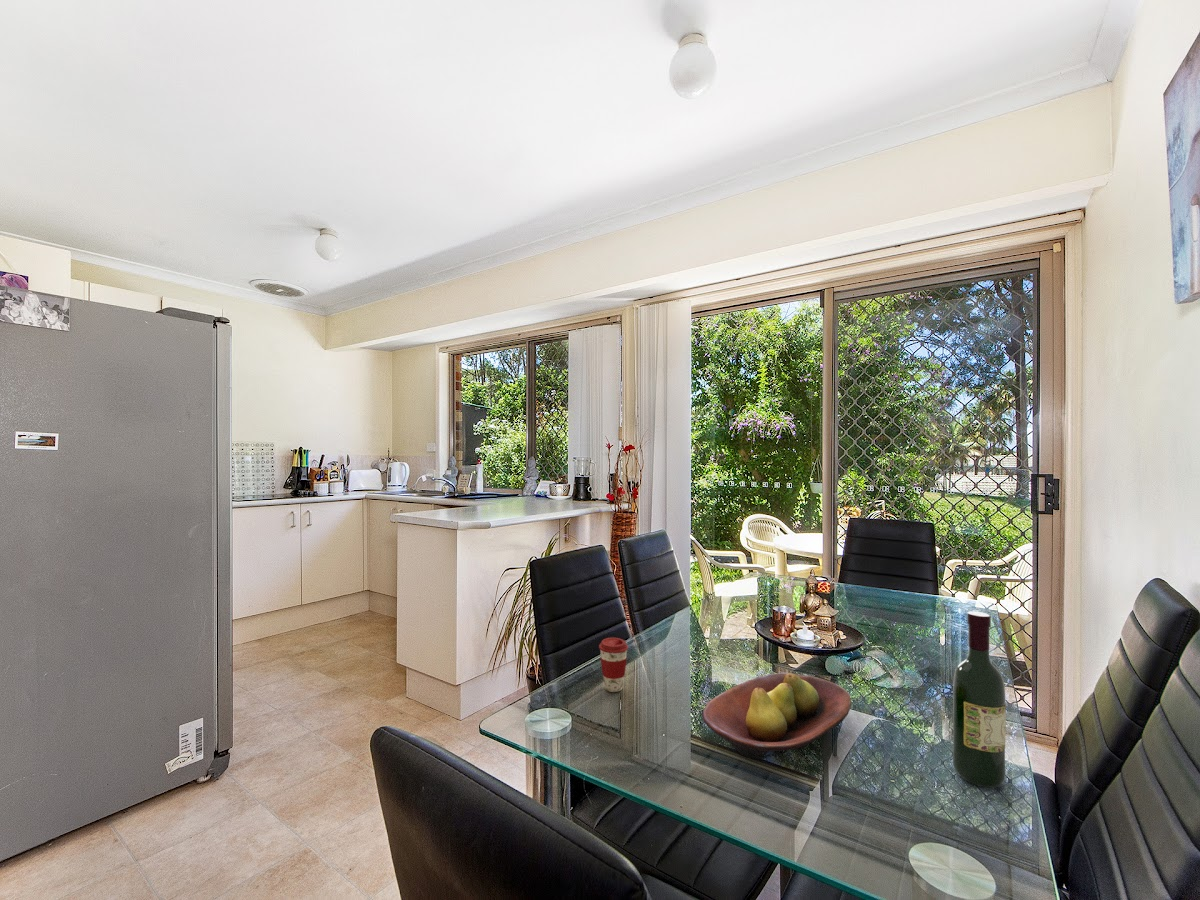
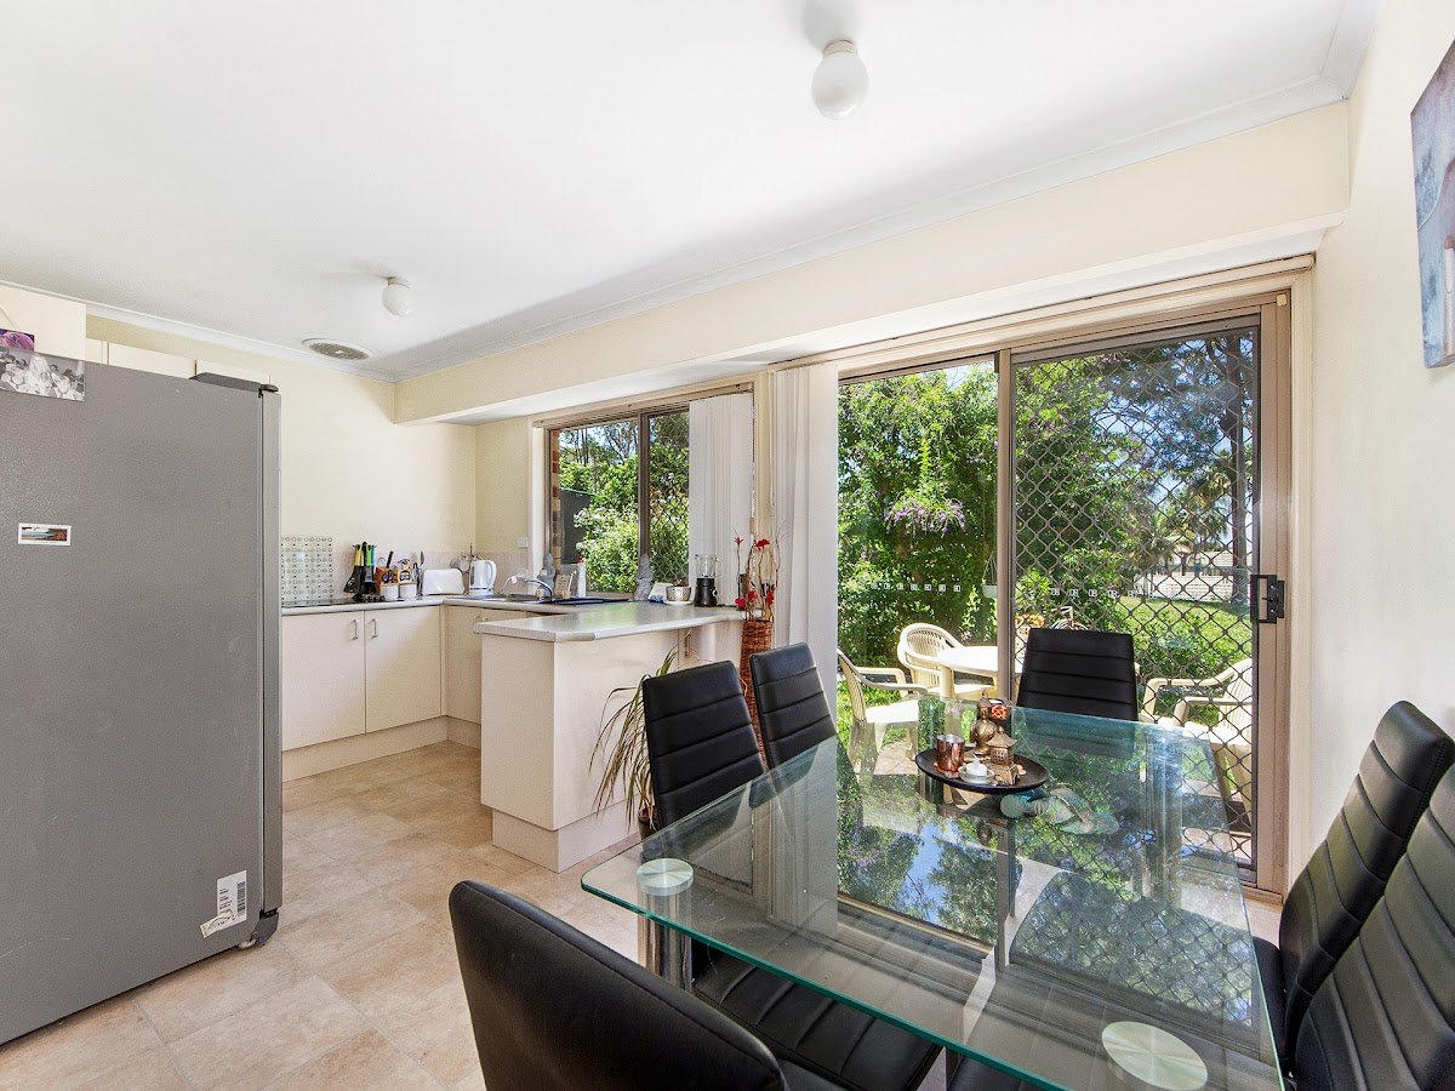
- wine bottle (978, 695)
- fruit bowl (778, 707)
- coffee cup (613, 664)
